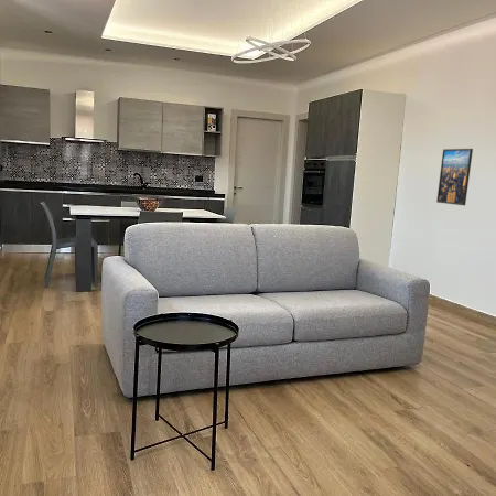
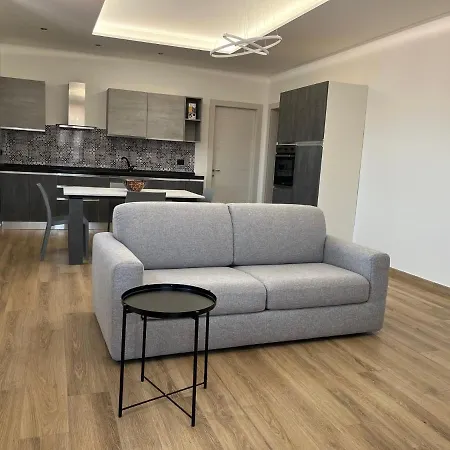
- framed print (453, 176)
